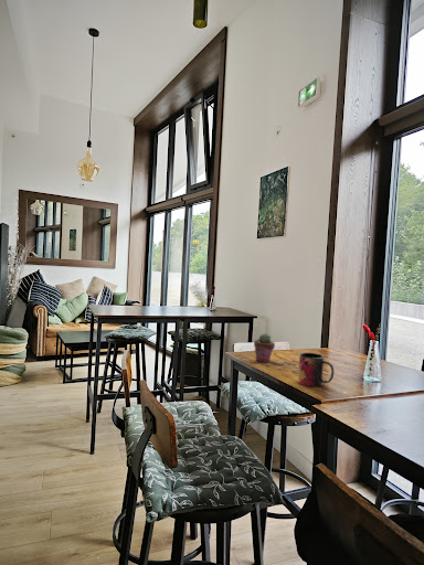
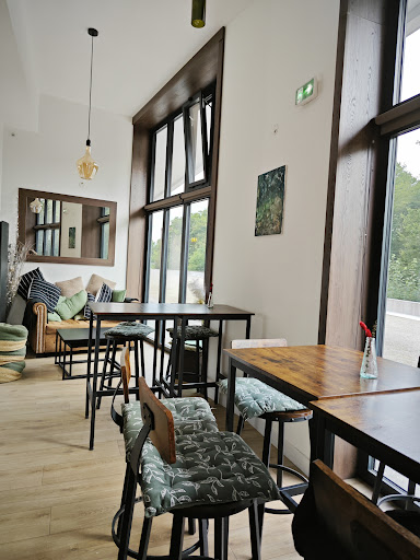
- mug (316, 370)
- potted succulent (264, 347)
